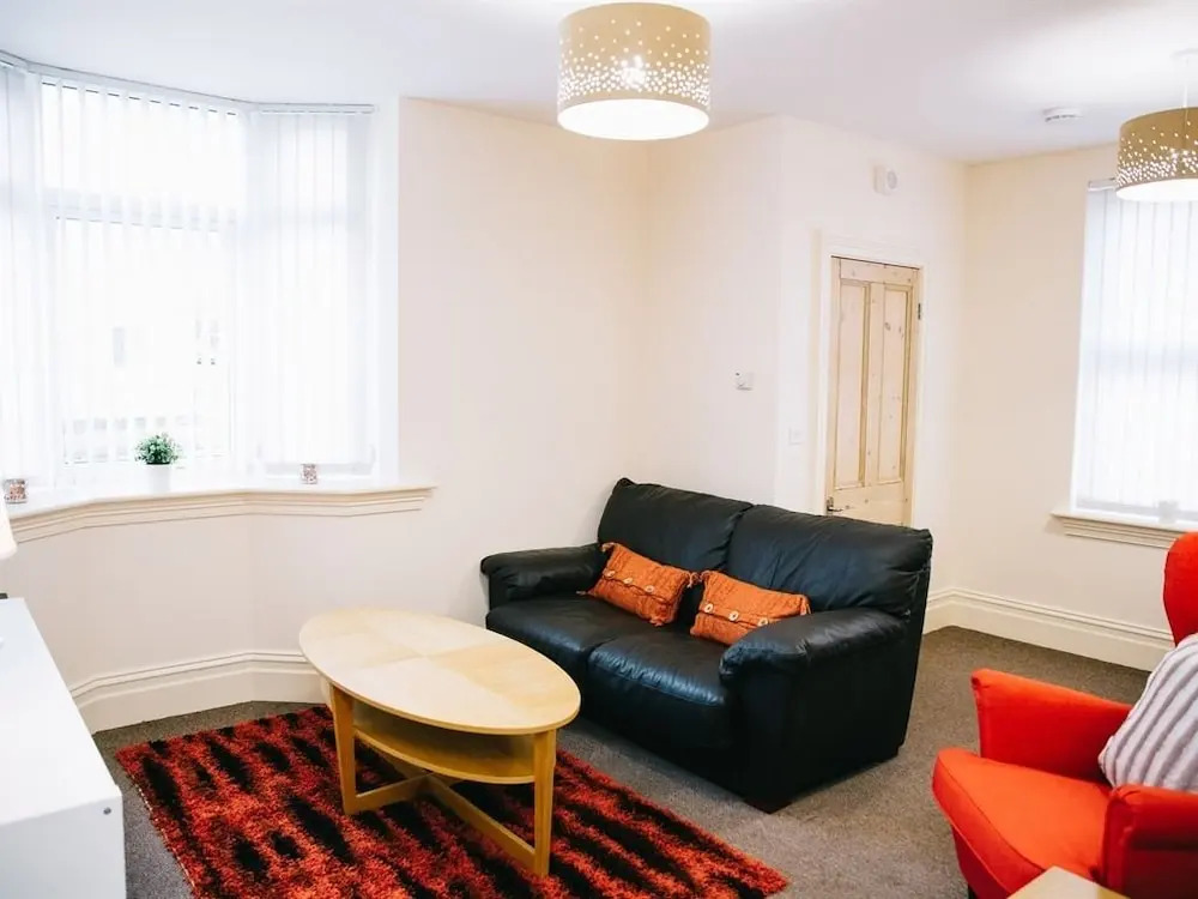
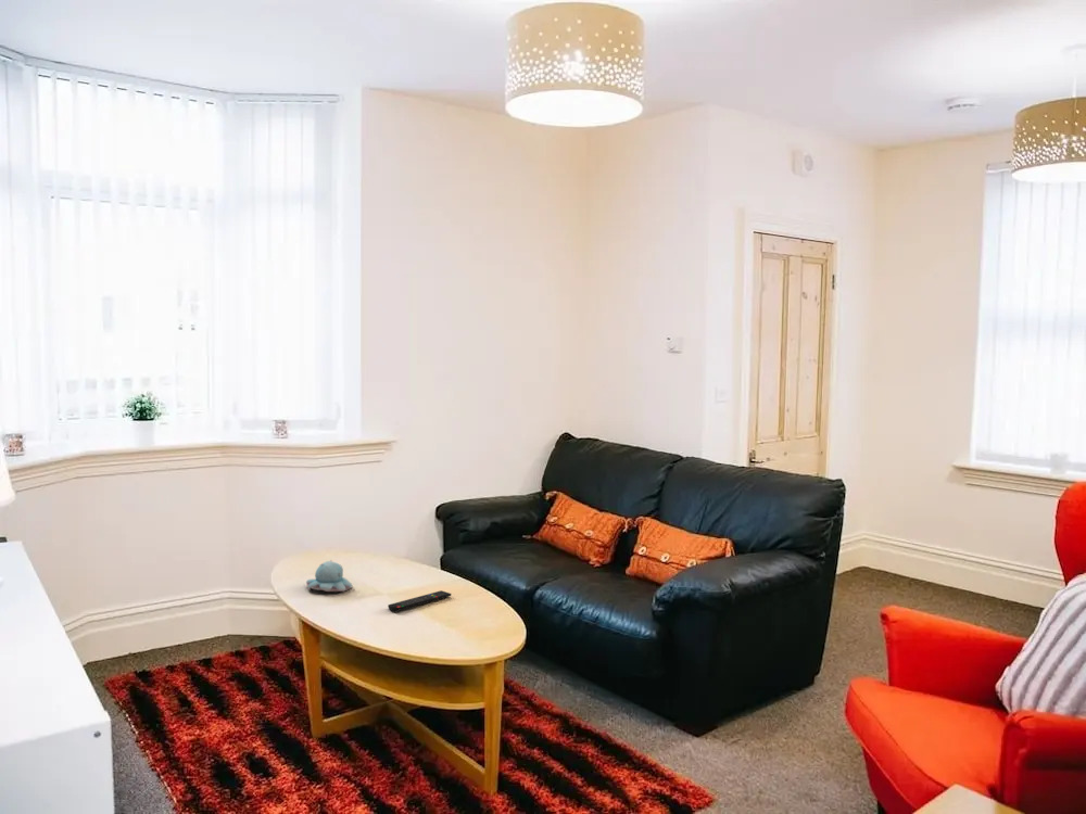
+ candle (329, 573)
+ remote control (419, 600)
